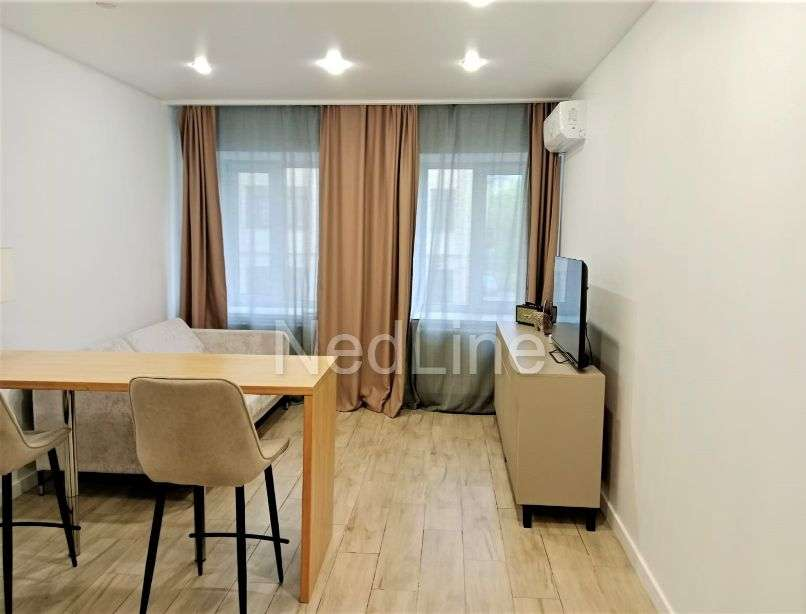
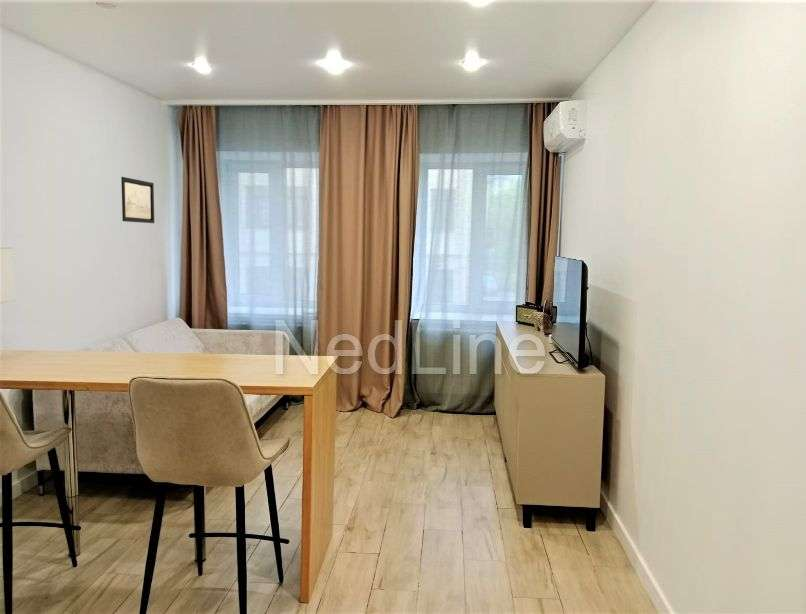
+ wall art (138, 201)
